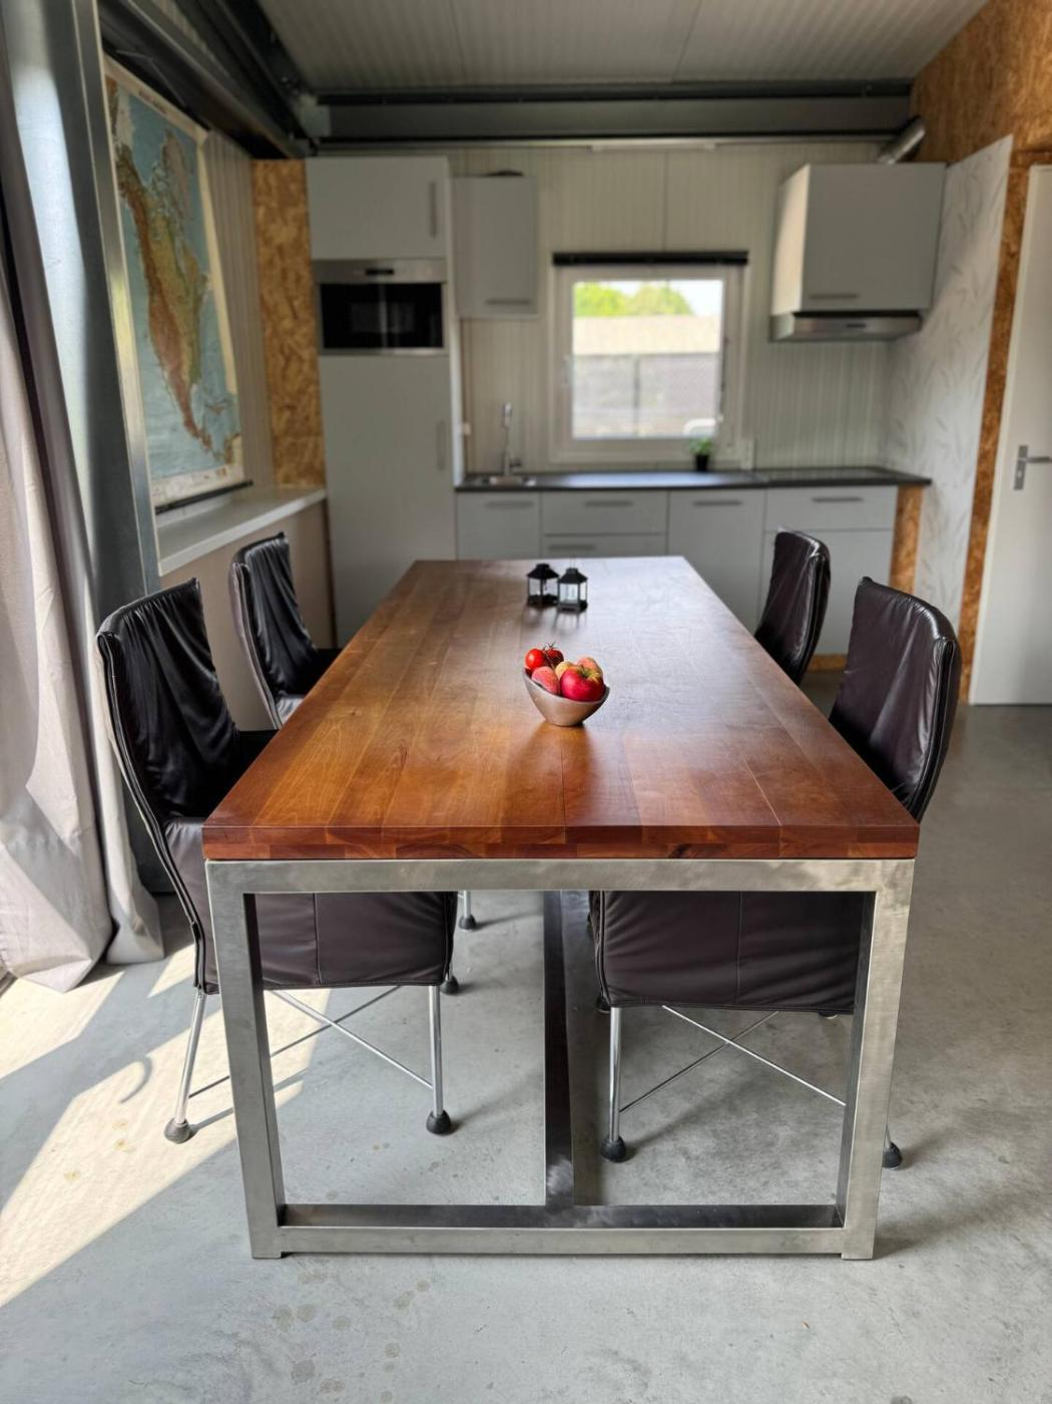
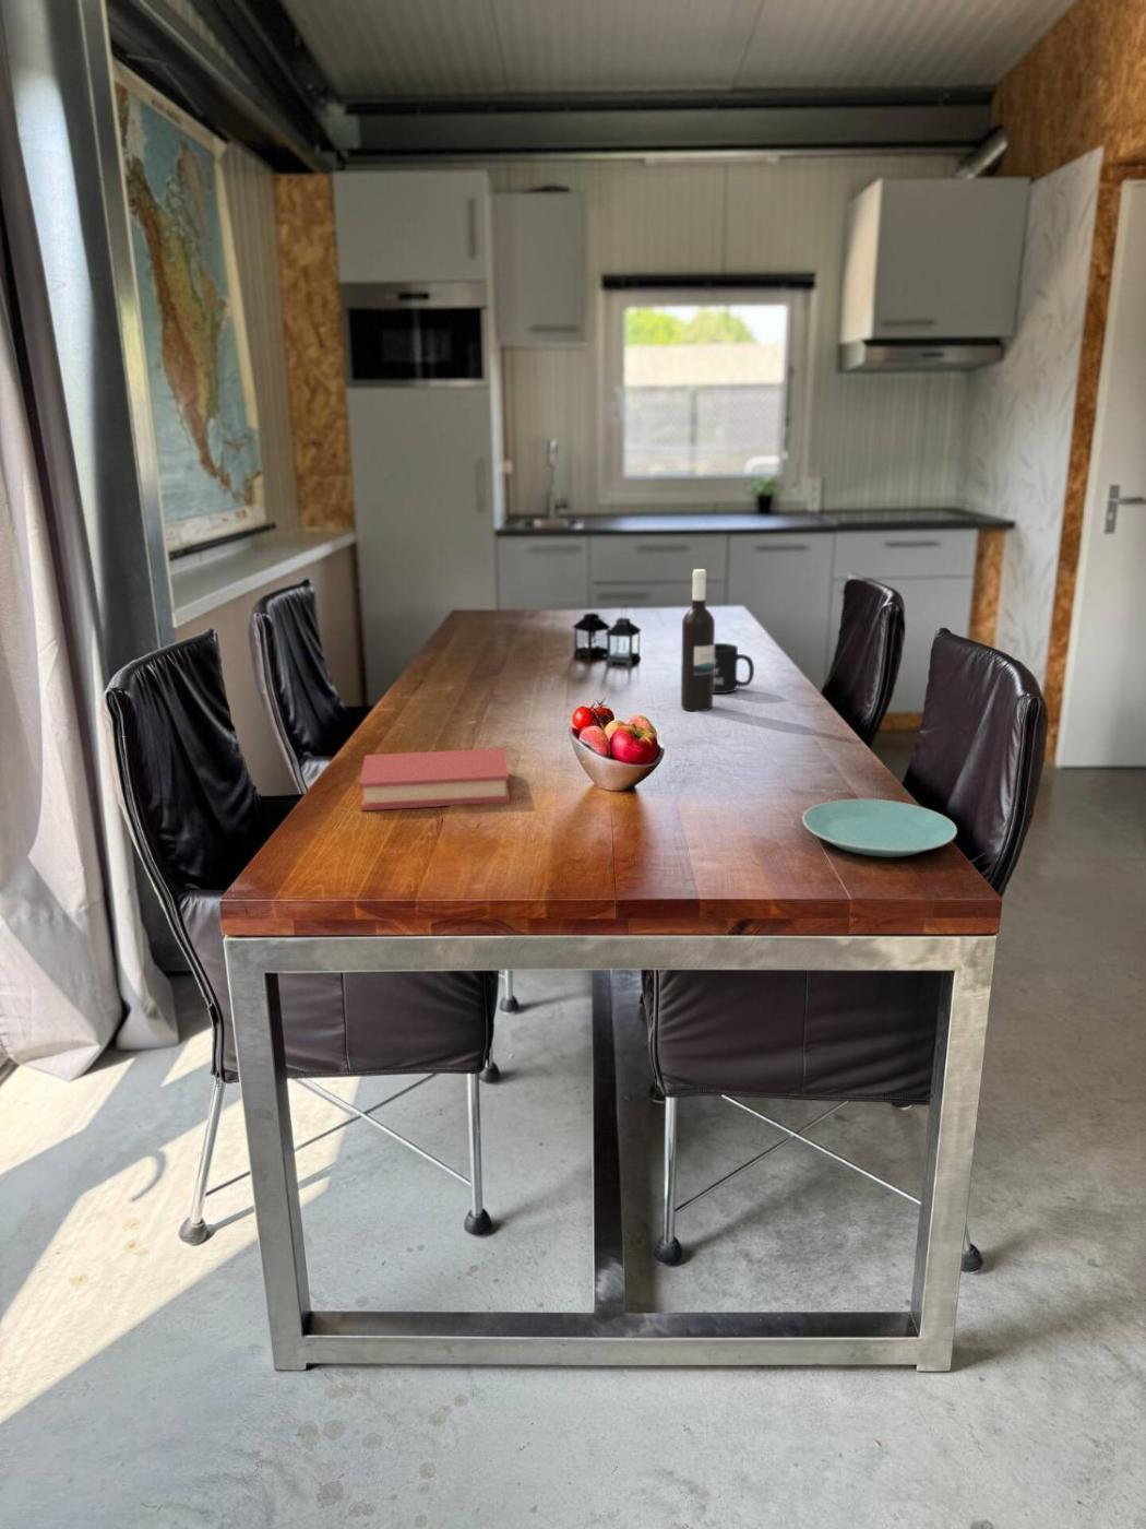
+ book (435, 778)
+ mug (726, 668)
+ wine bottle (697, 640)
+ plate (878, 830)
